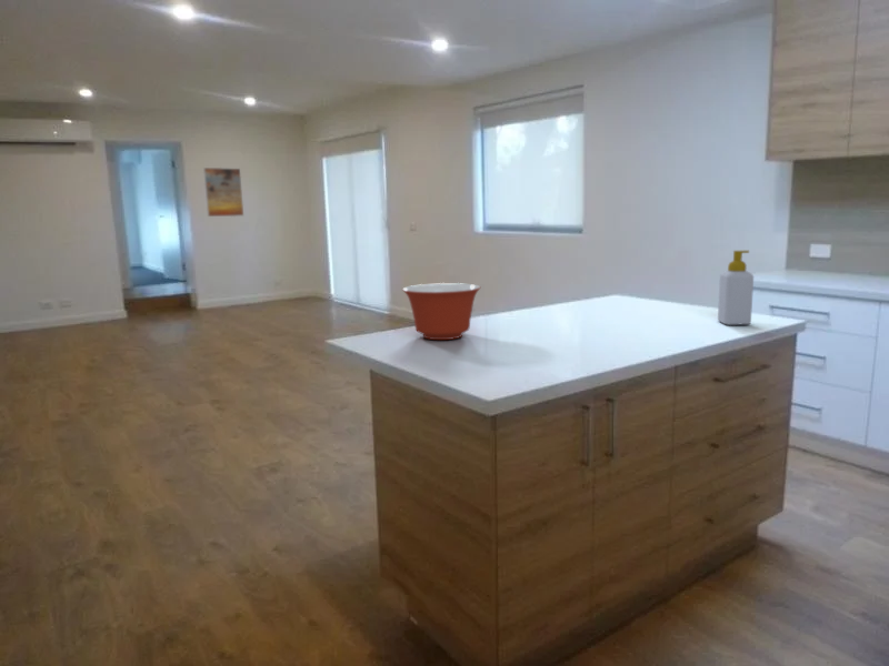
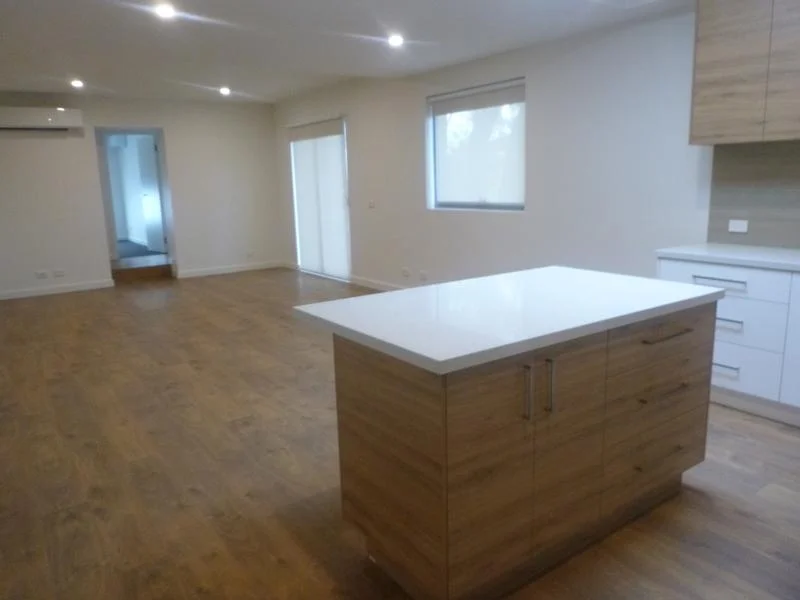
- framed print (223, 192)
- mixing bowl (441, 312)
- soap bottle (736, 286)
